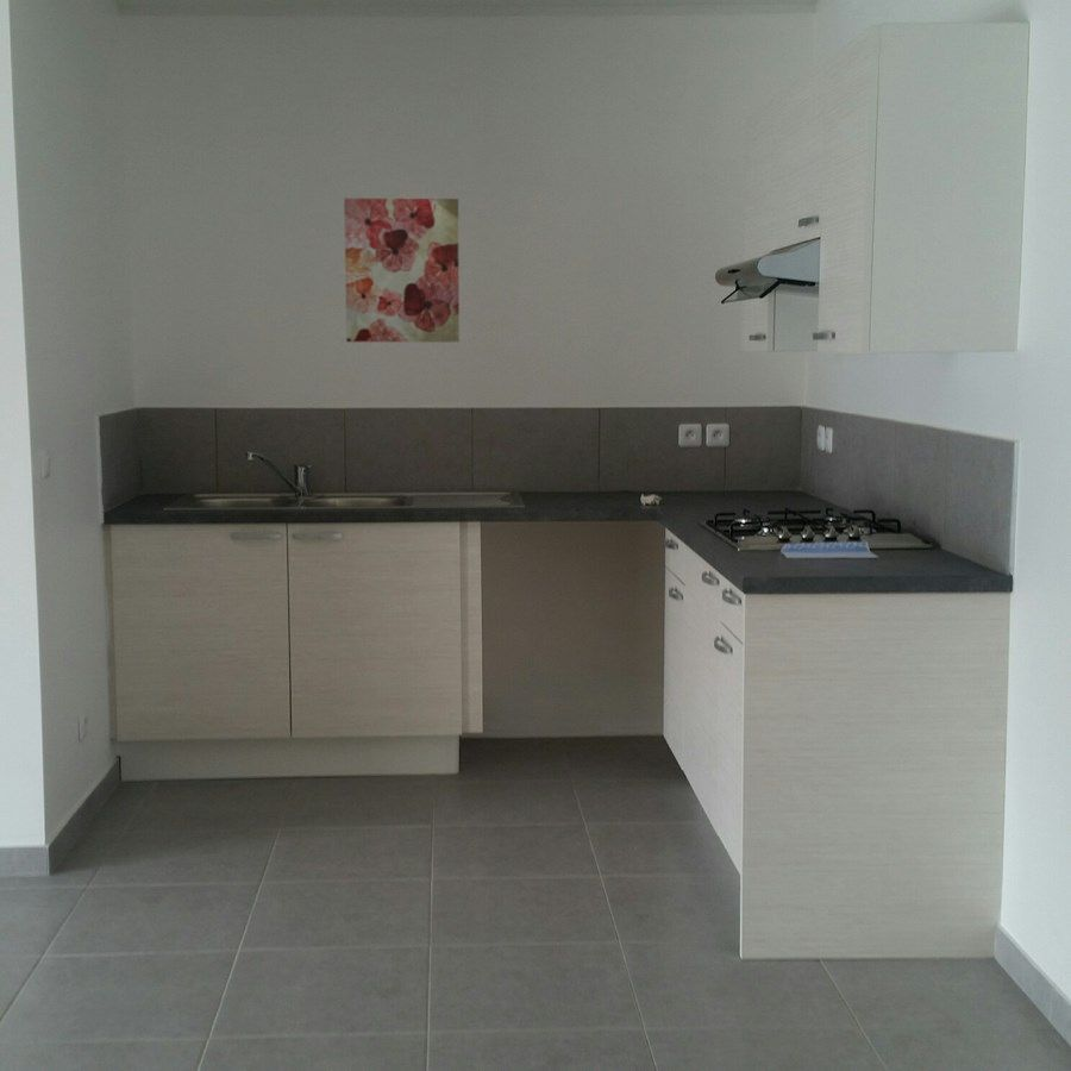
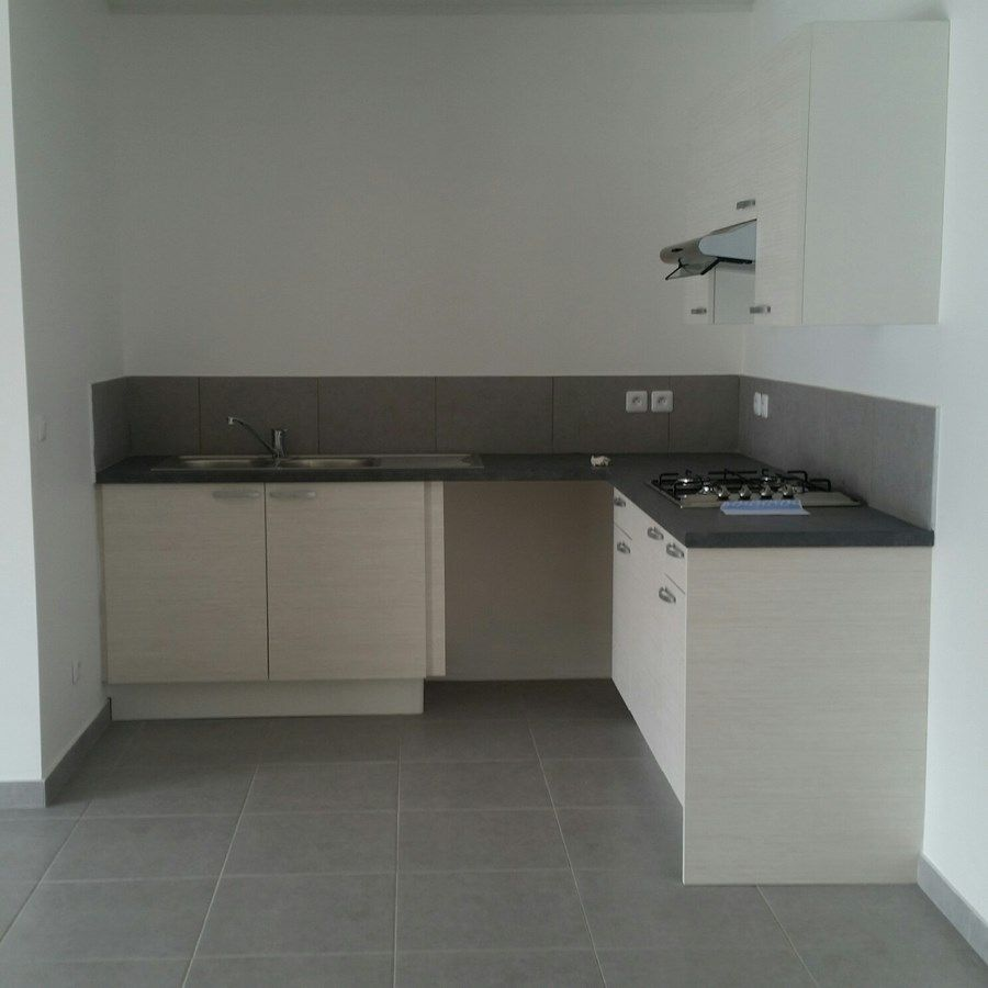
- wall art (402, 270)
